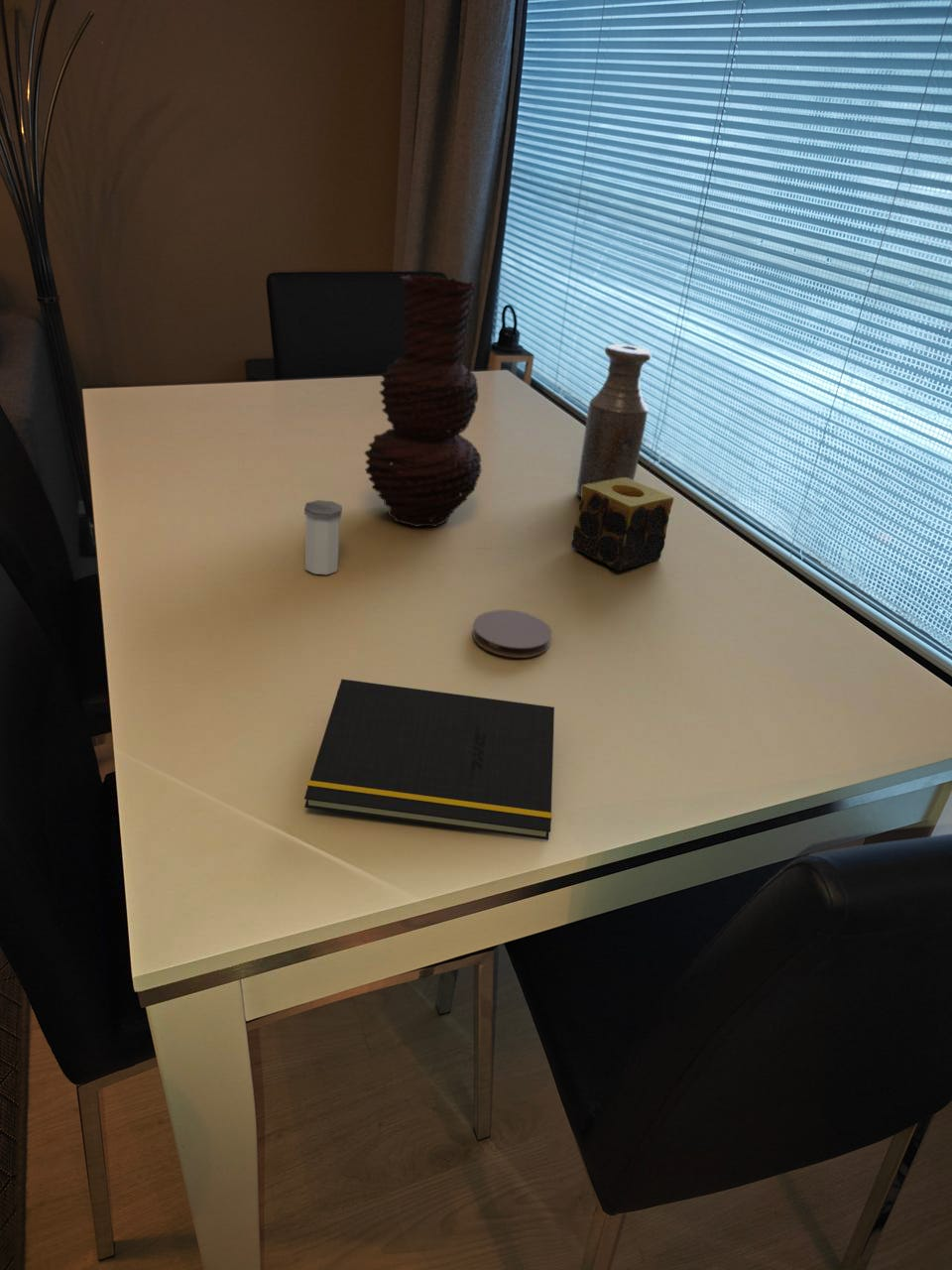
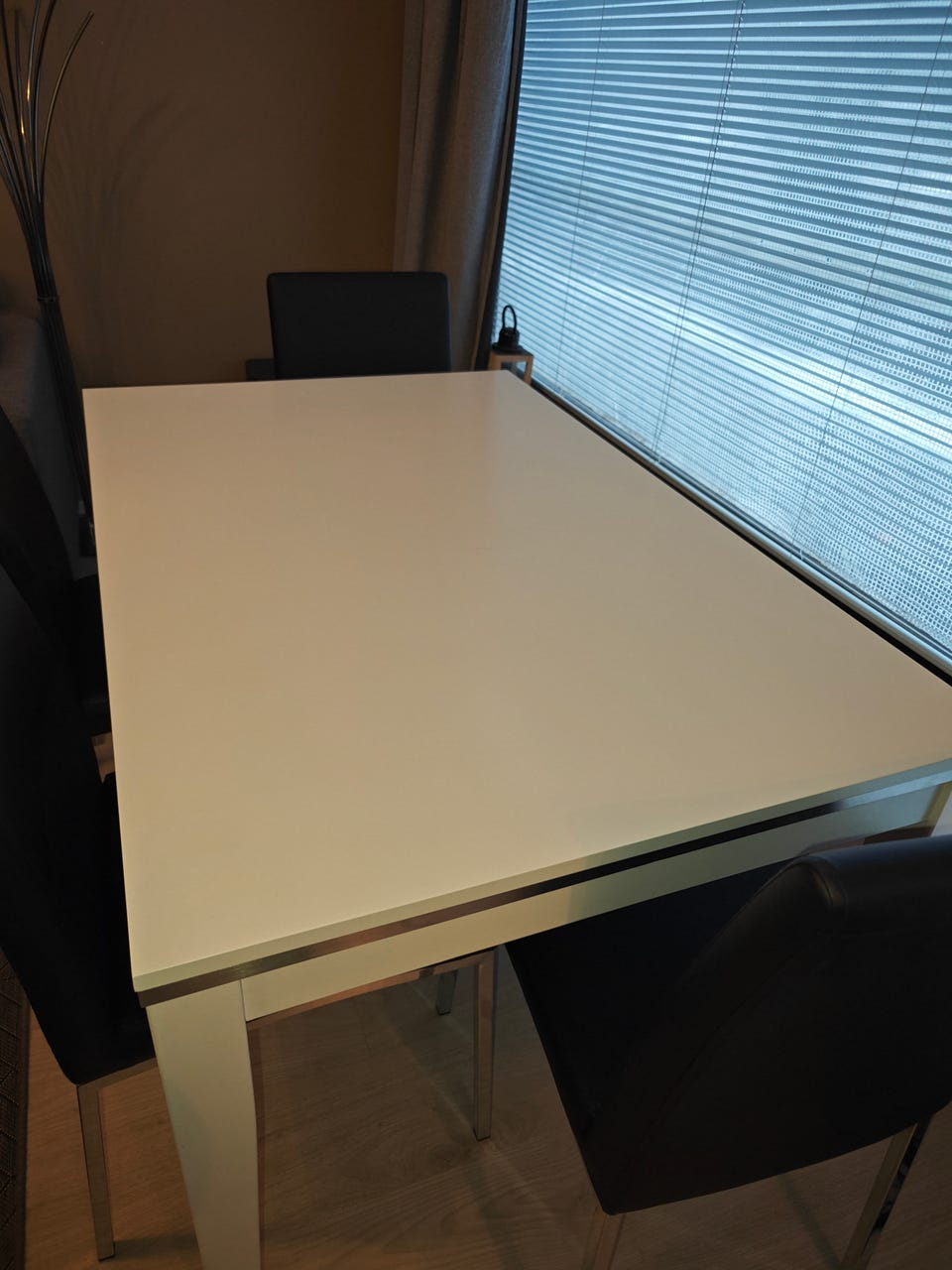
- salt shaker (322, 538)
- coaster (512, 632)
- bottle (615, 426)
- candle (622, 523)
- notepad (437, 753)
- vase (427, 405)
